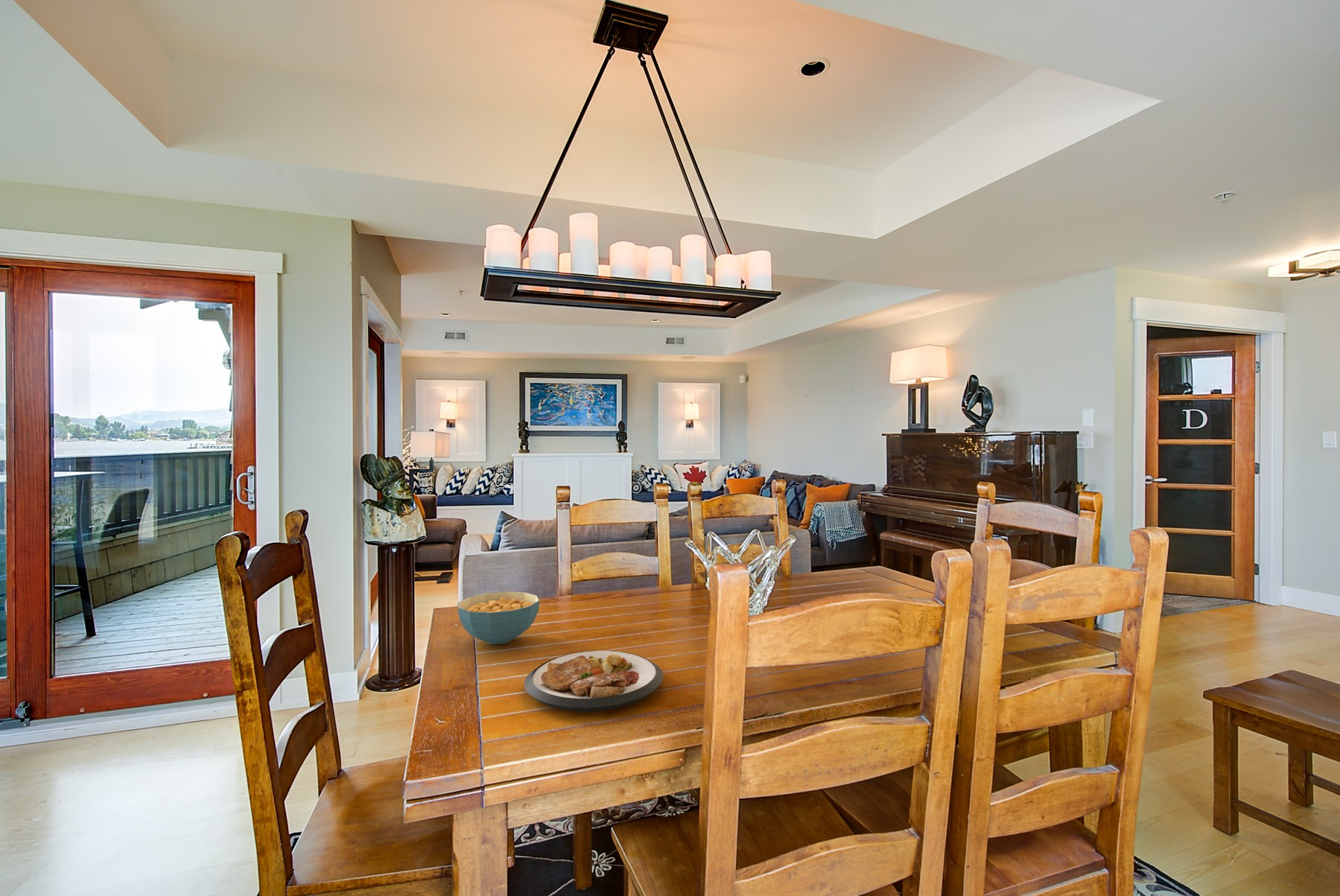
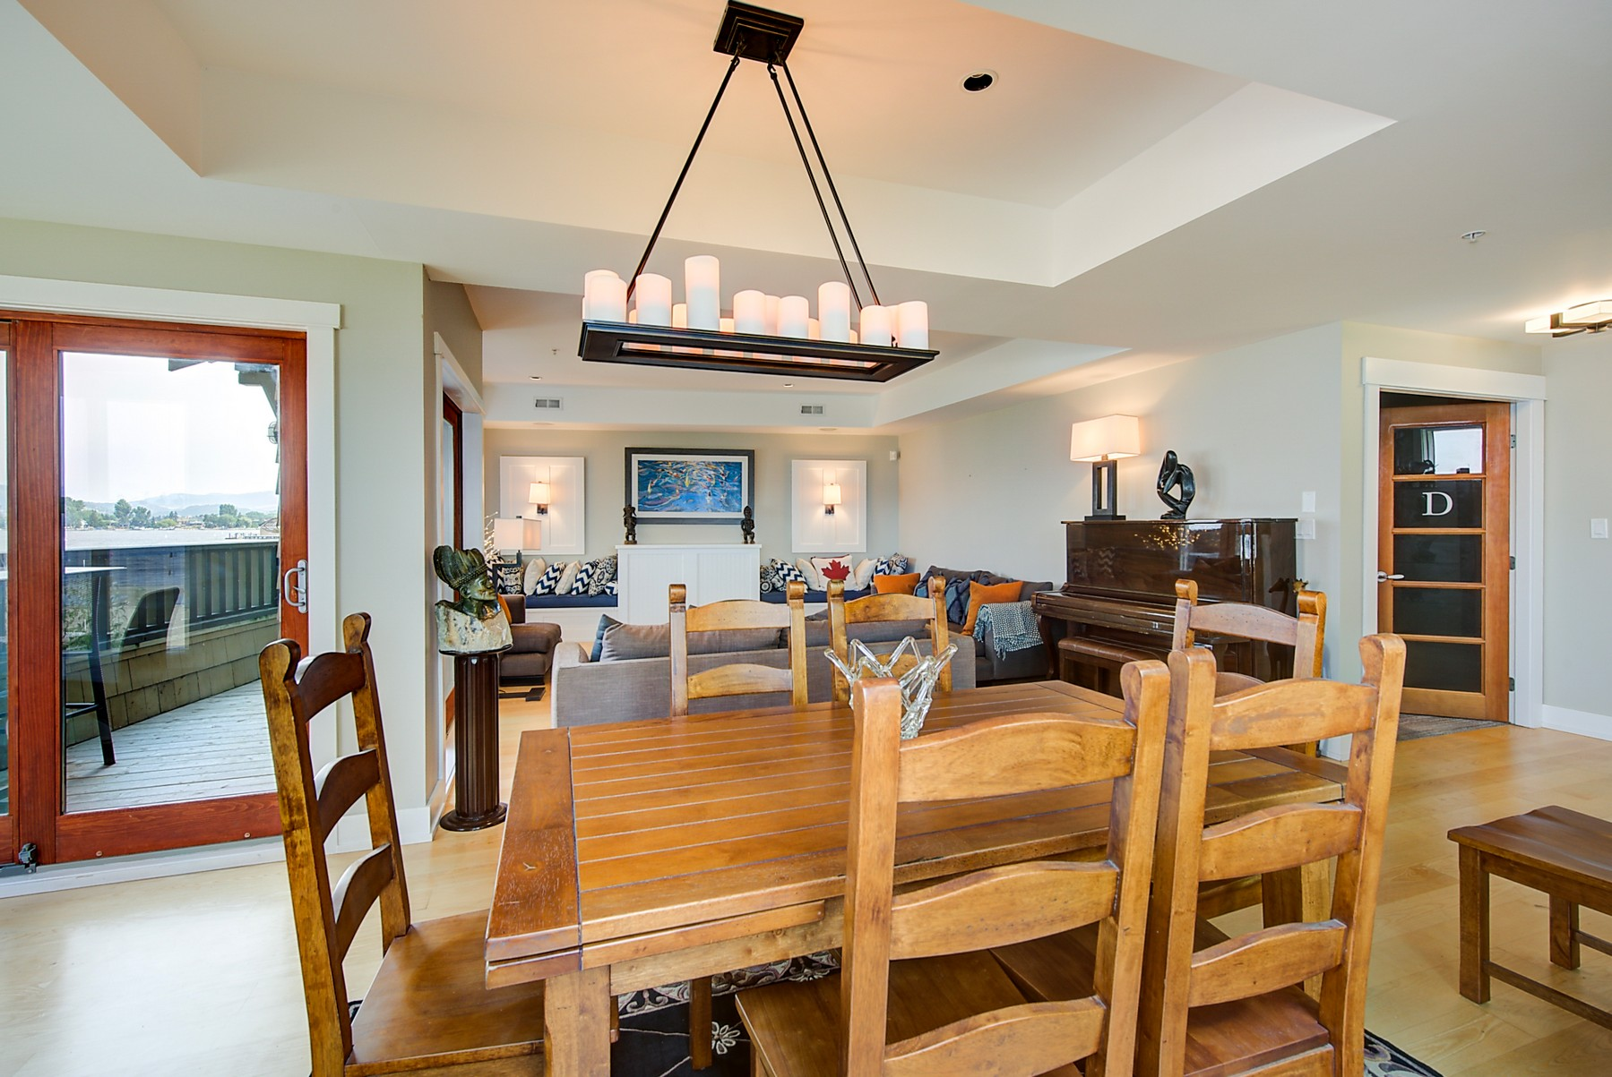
- plate (594, 673)
- cereal bowl (499, 620)
